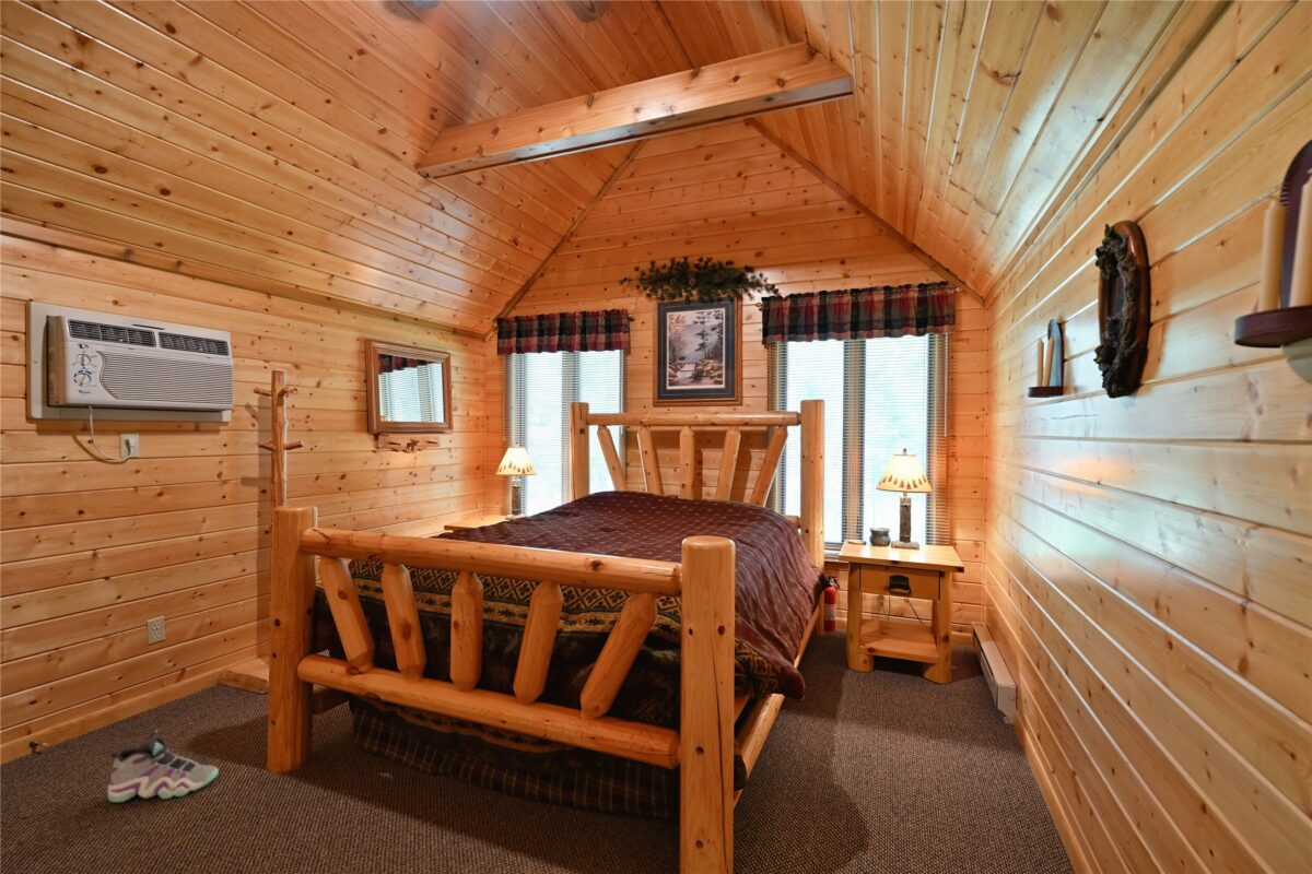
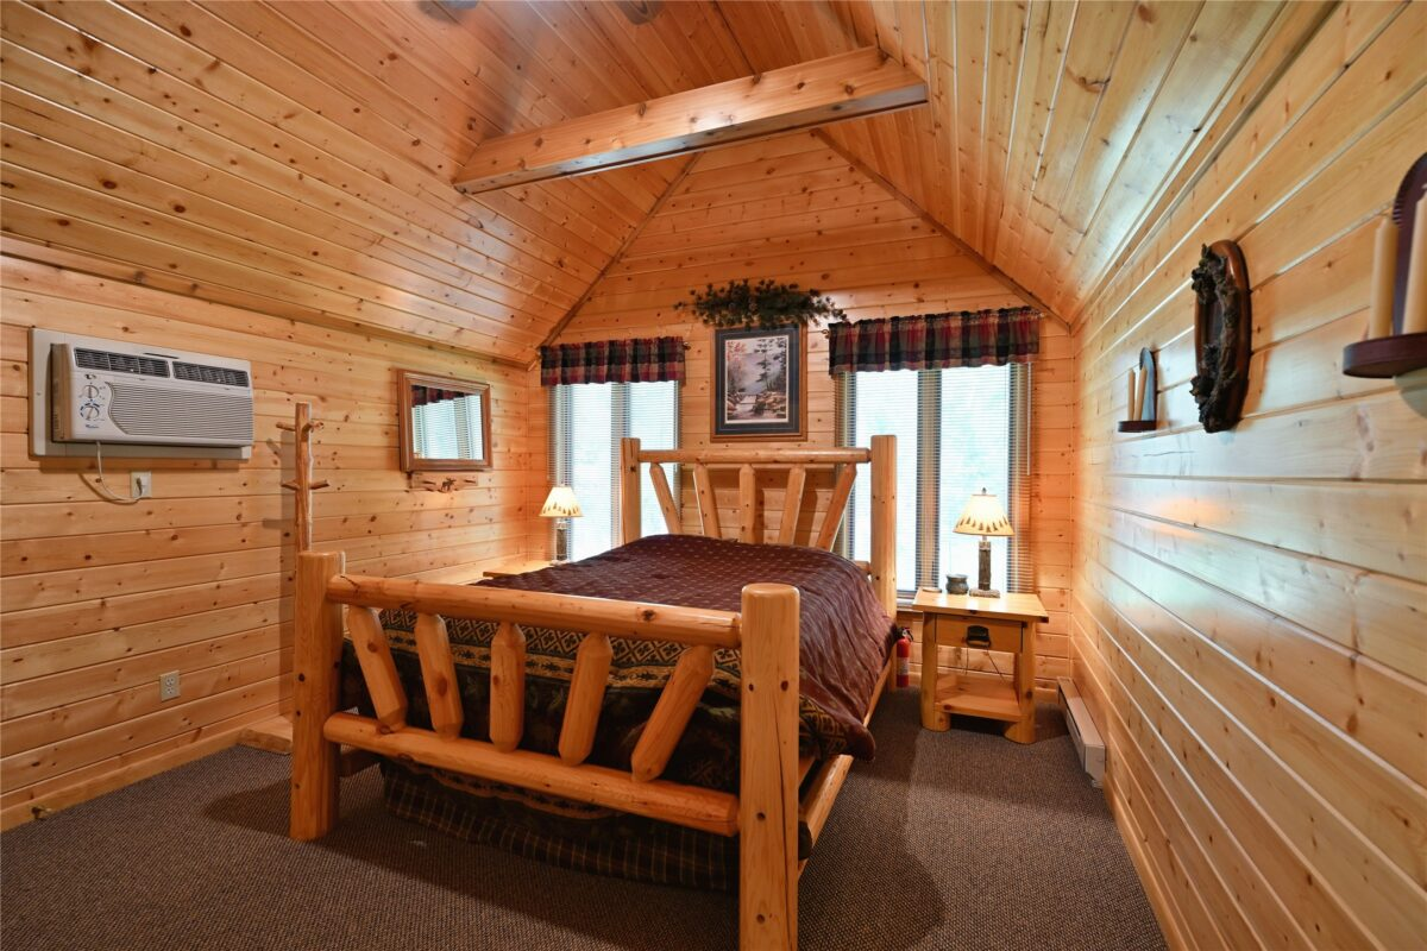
- sneaker (163, 759)
